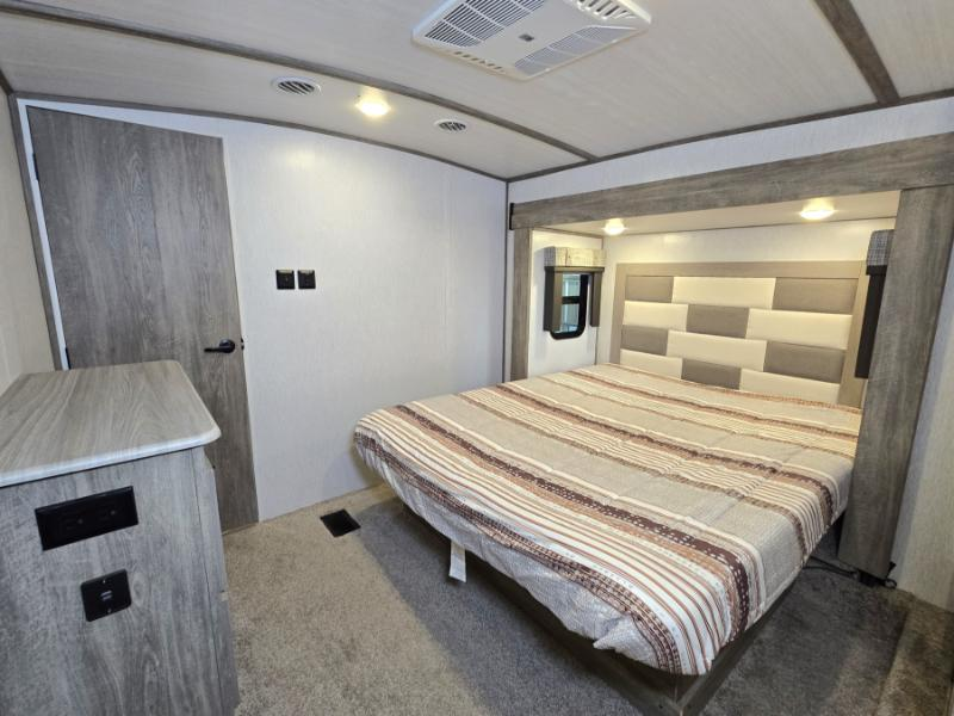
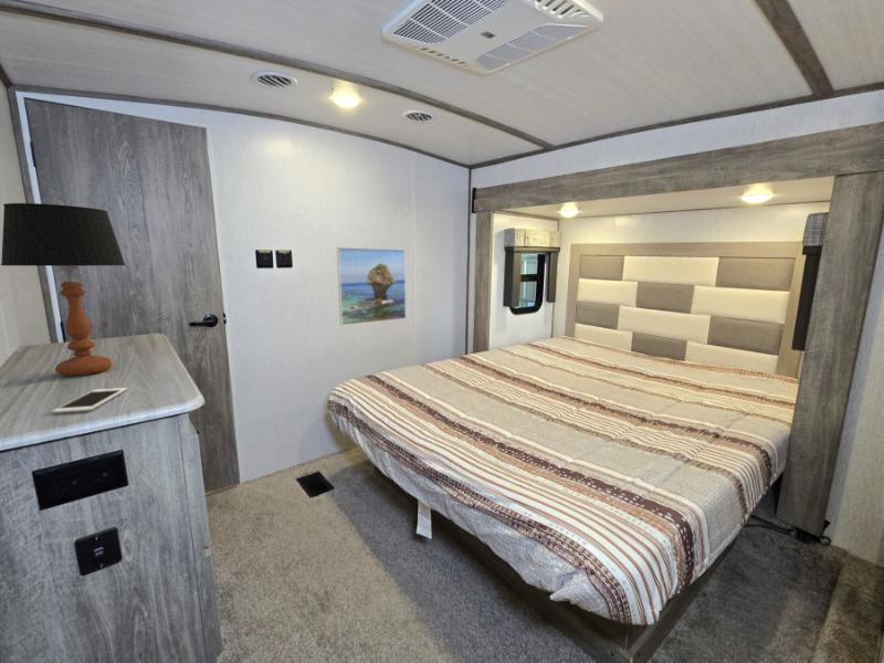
+ cell phone (93, 399)
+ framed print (373, 285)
+ table lamp (72, 293)
